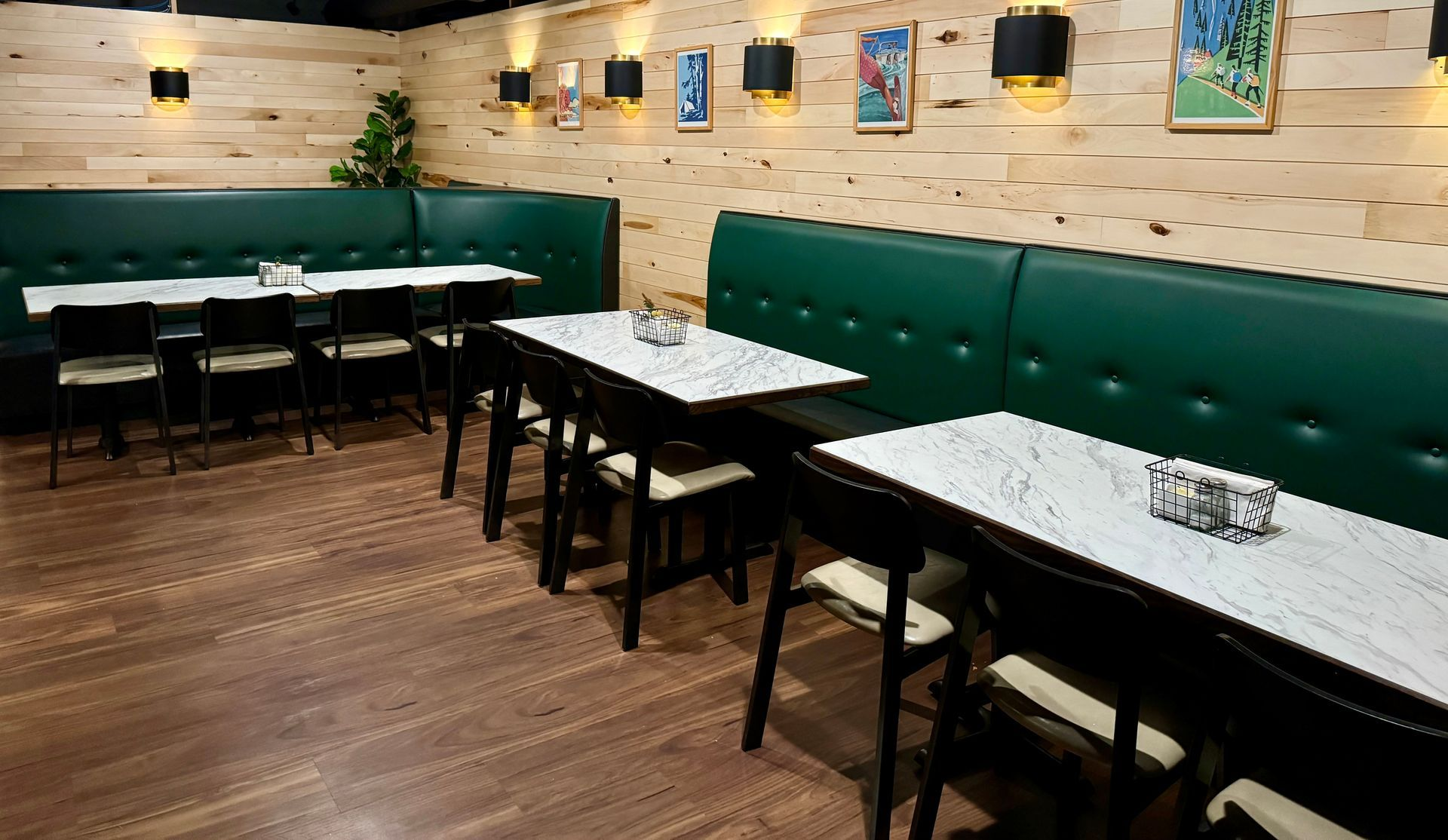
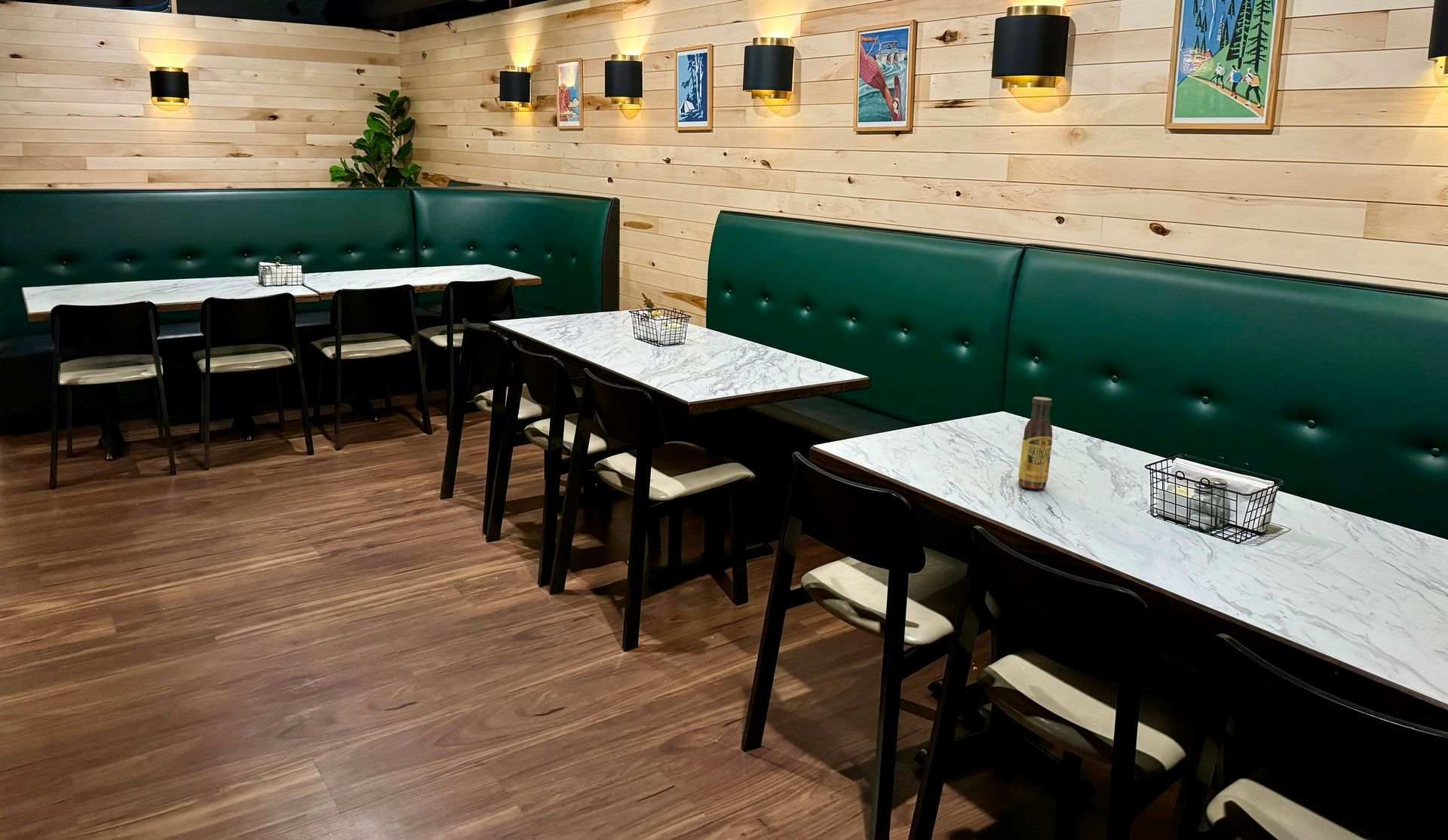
+ sauce bottle (1036, 443)
